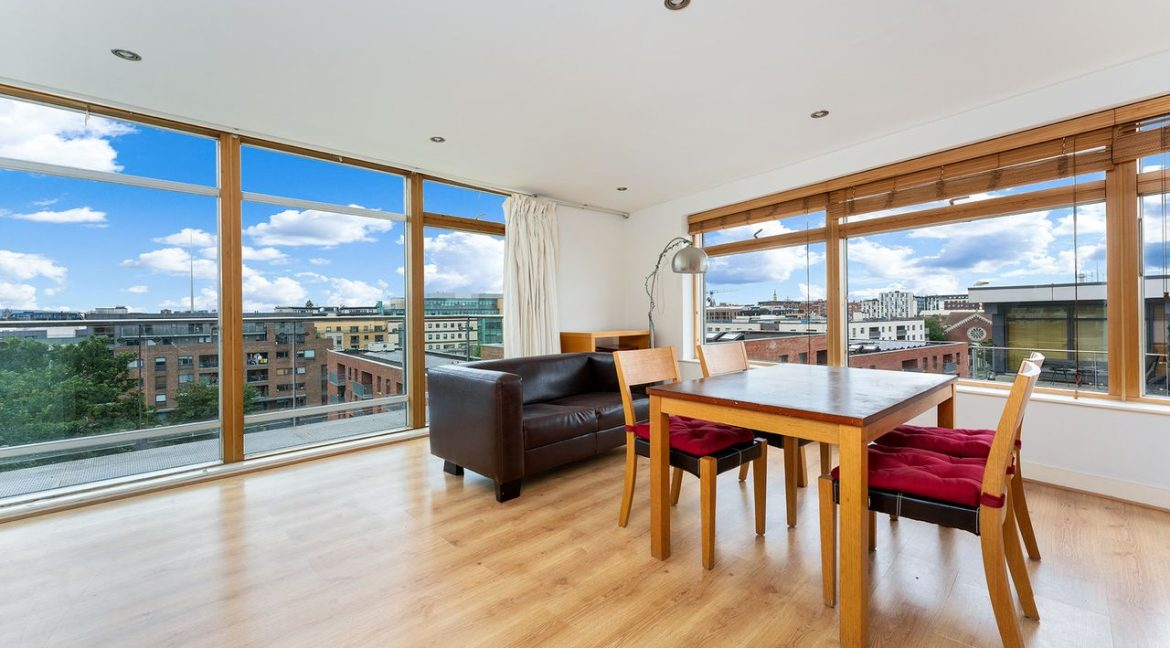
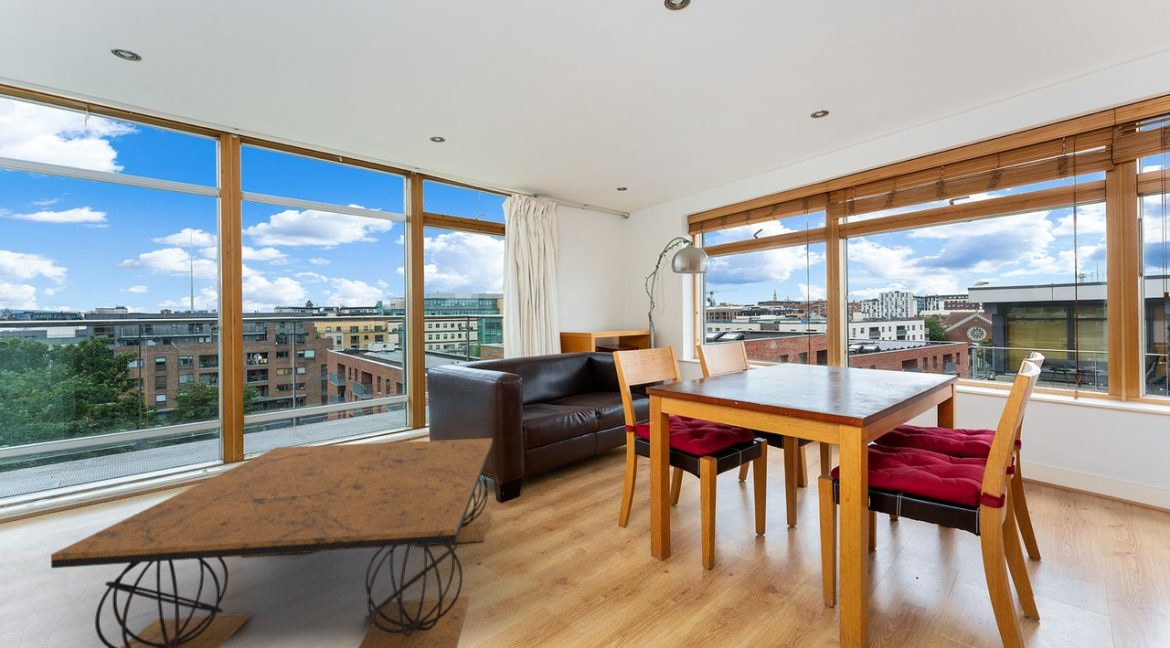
+ coffee table (343, 527)
